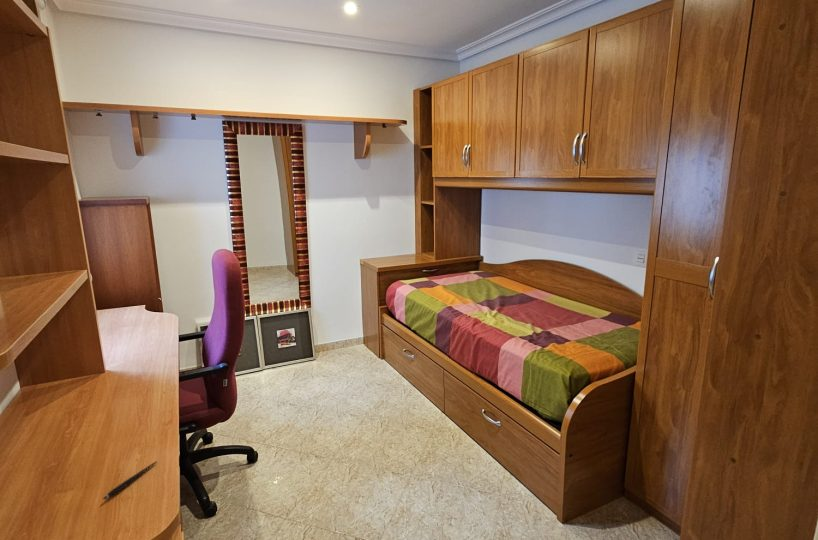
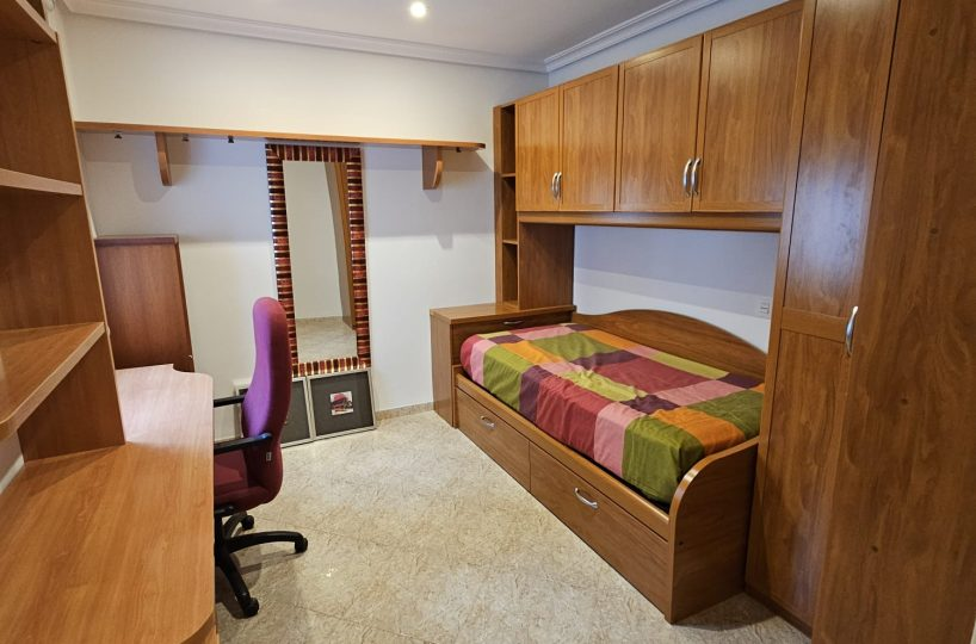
- pen (132, 478)
